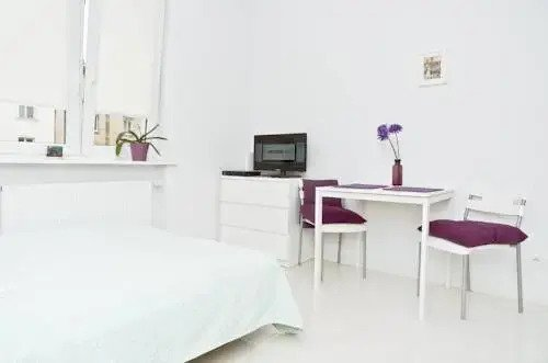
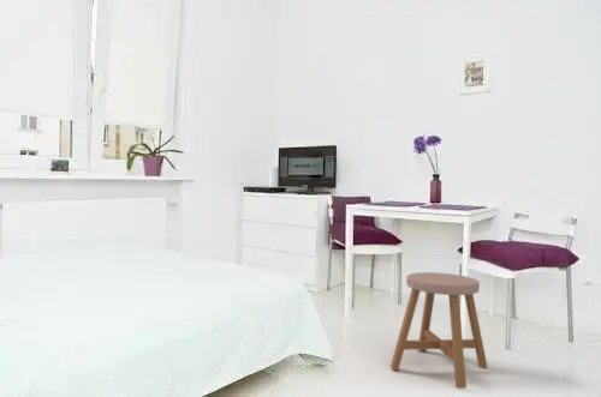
+ stool (451, 323)
